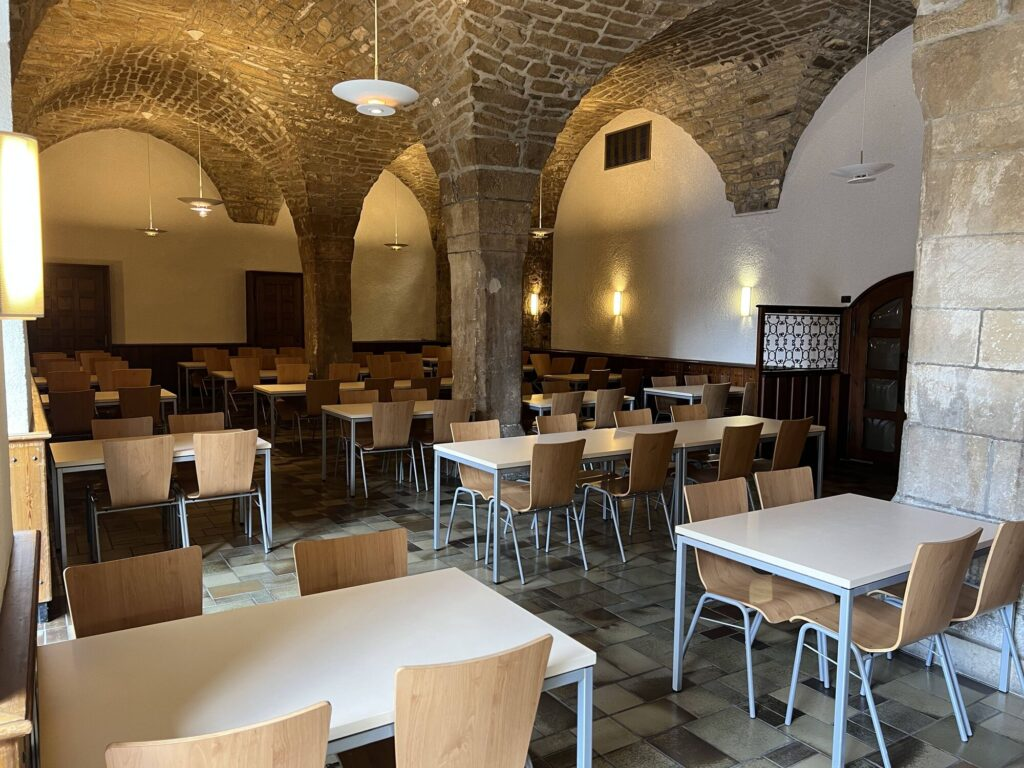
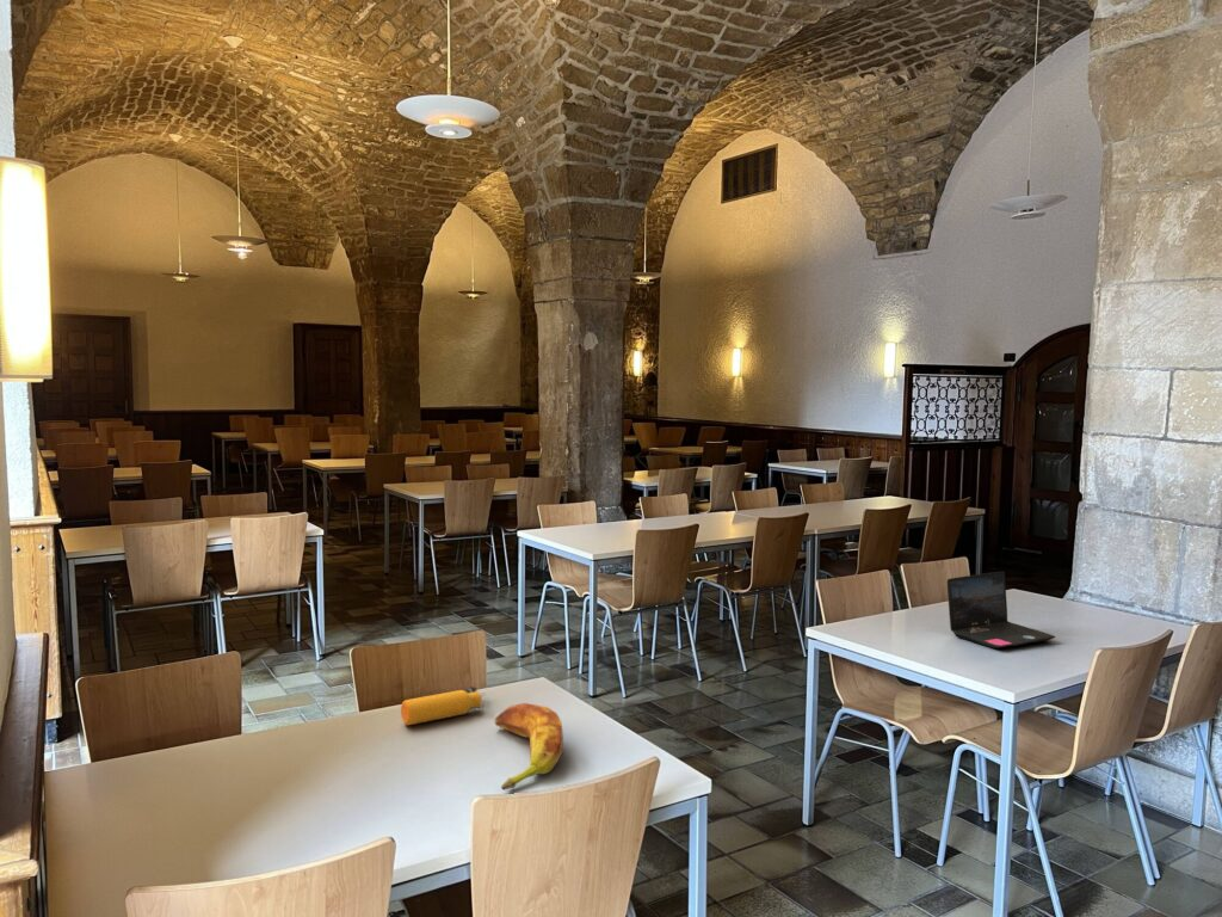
+ laptop (1000, 609)
+ water bottle (446, 701)
+ banana (520, 734)
